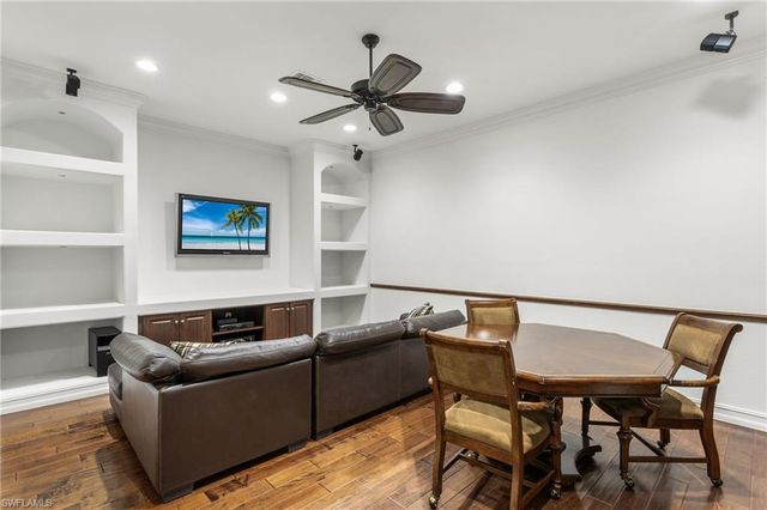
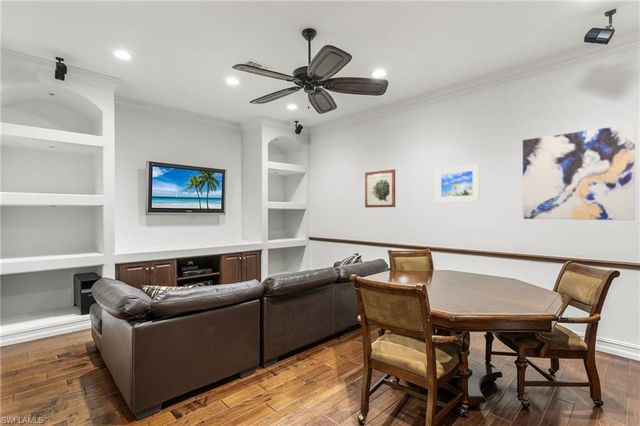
+ wall art (573, 176)
+ wall art (379, 189)
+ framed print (456, 184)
